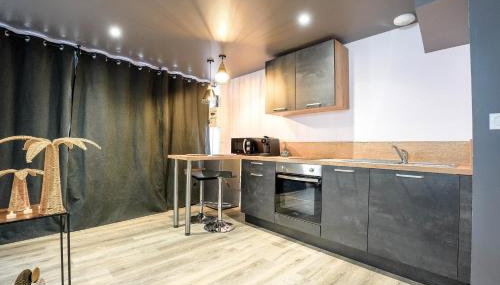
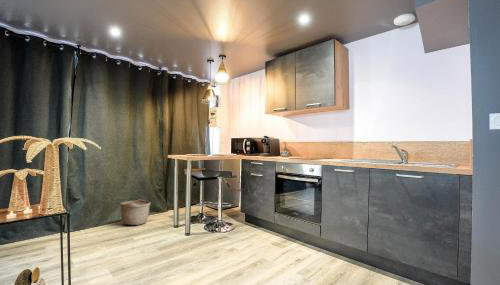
+ basket (135, 211)
